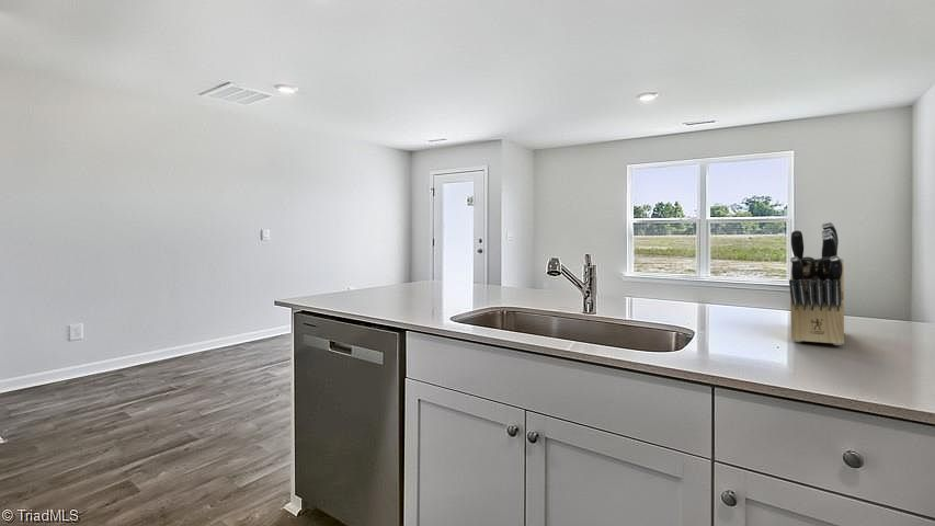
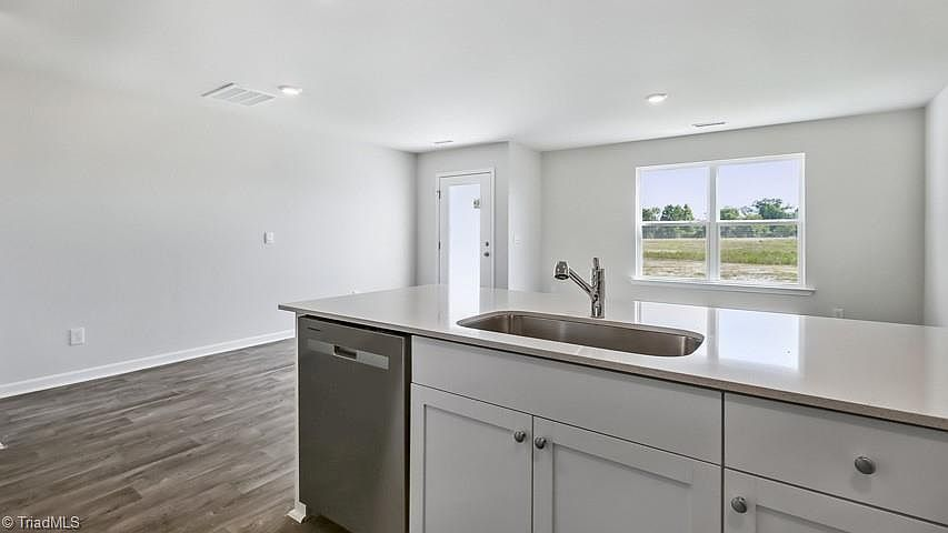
- knife block (817, 282)
